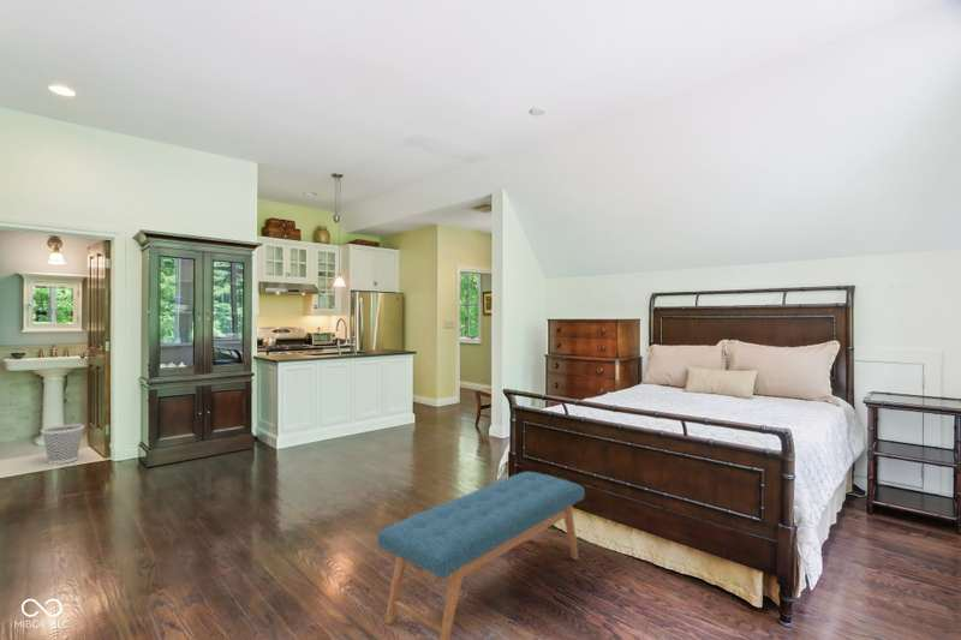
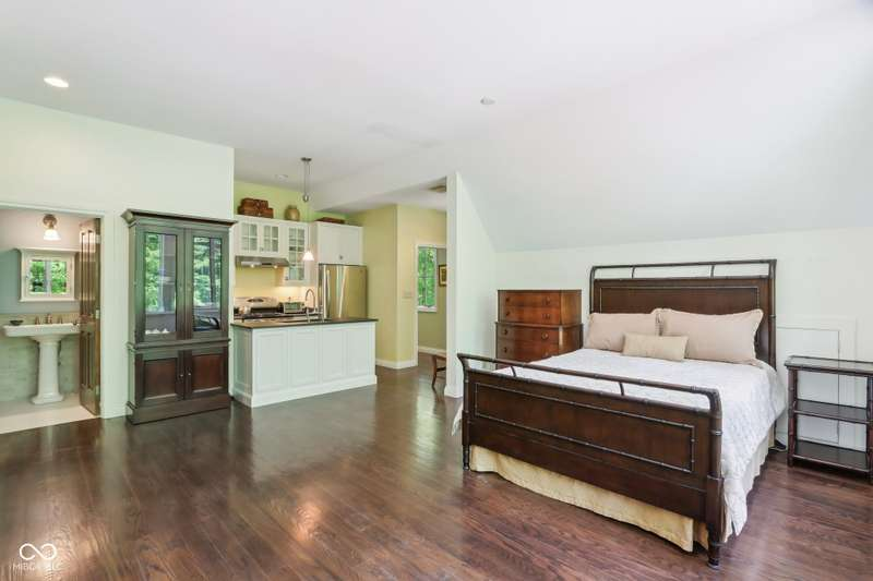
- wastebasket (62, 443)
- bench (493, 543)
